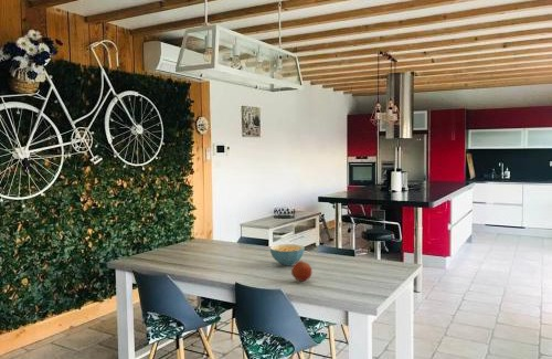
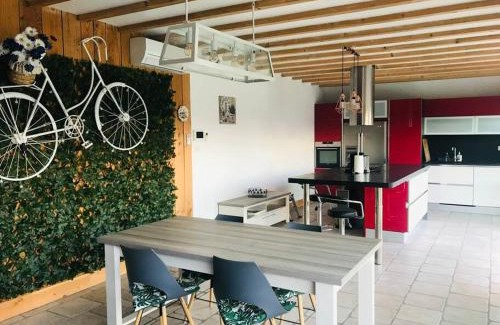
- fruit (301, 271)
- cereal bowl (287, 255)
